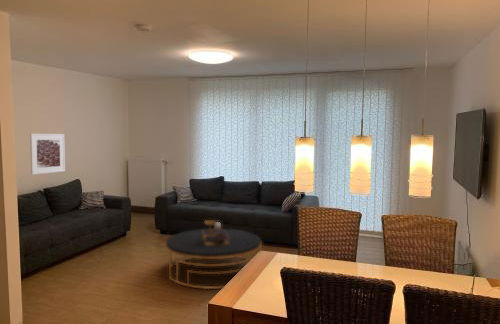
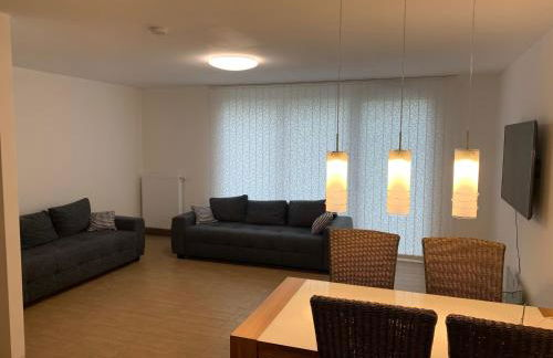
- coffee table (214, 246)
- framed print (48, 153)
